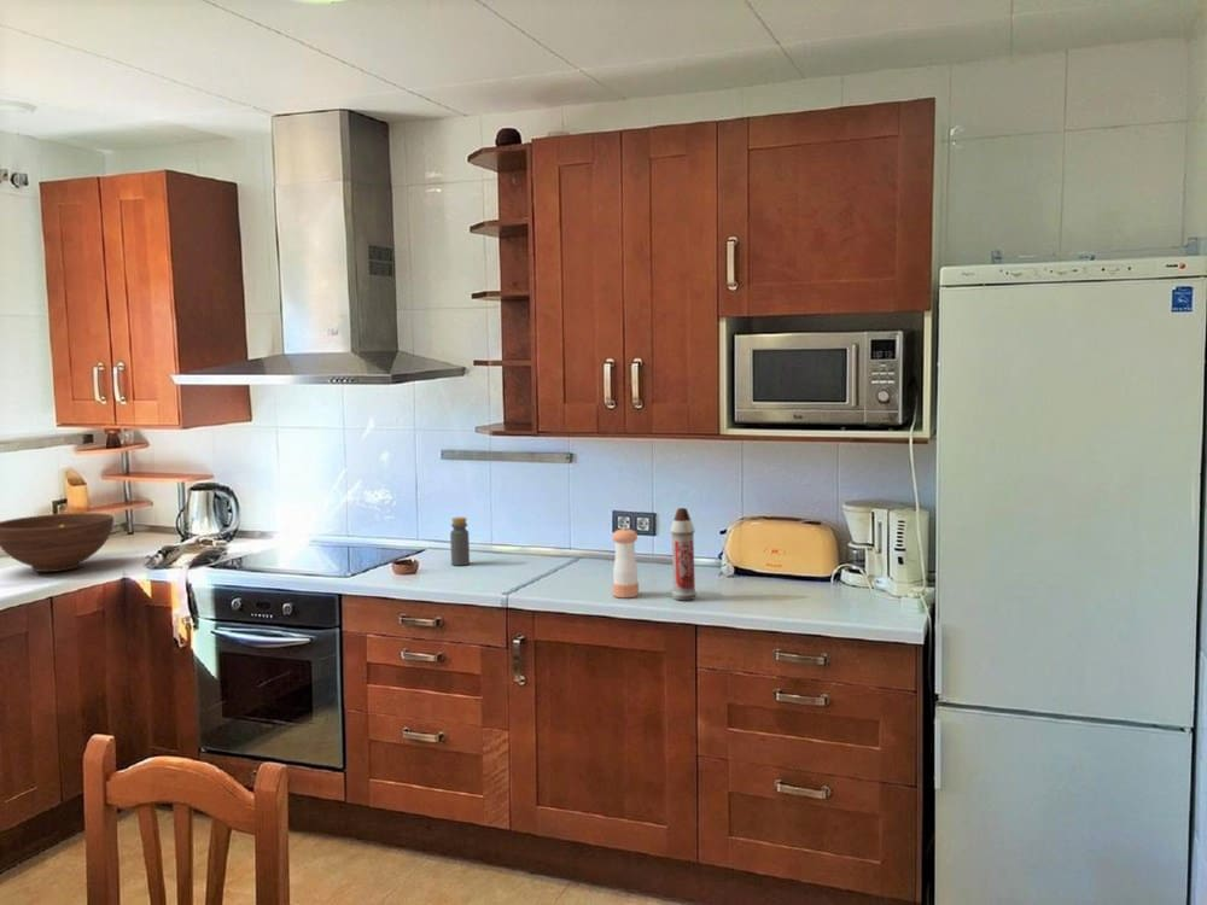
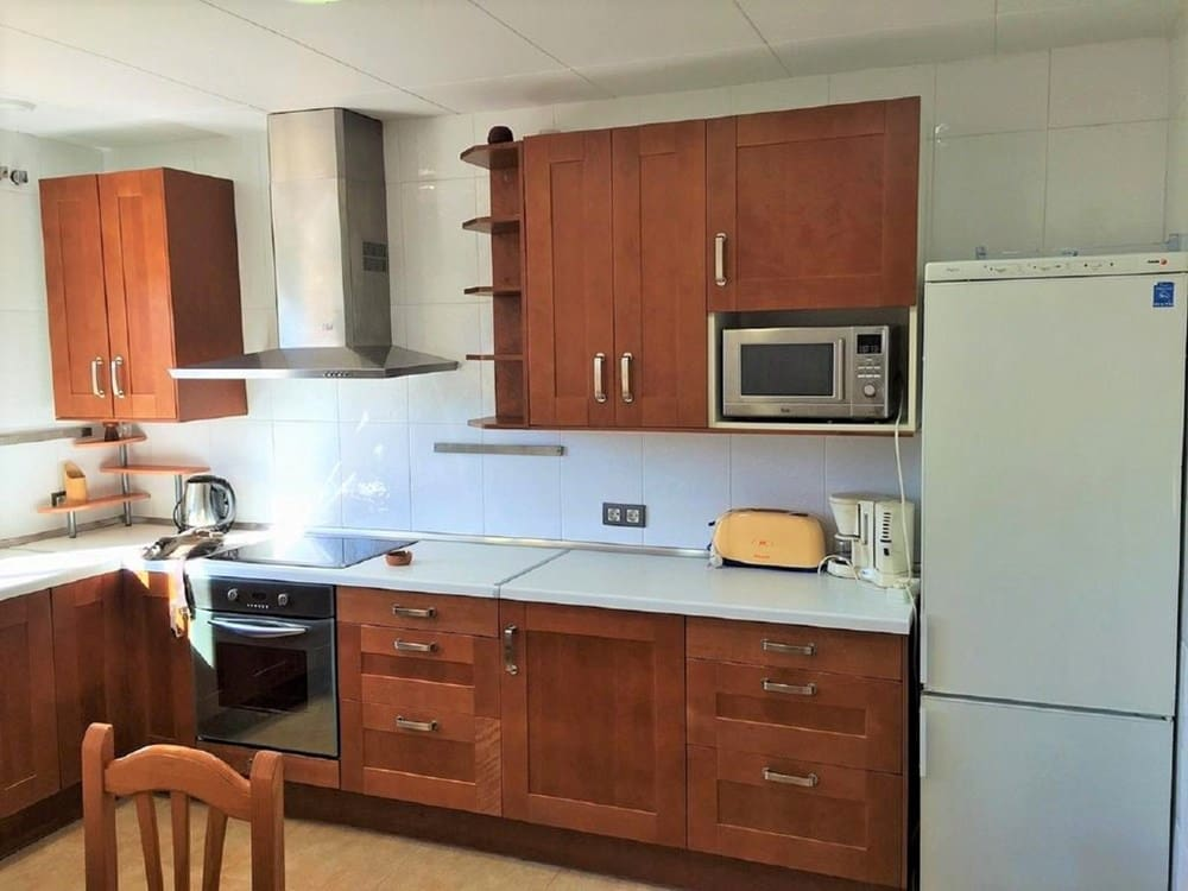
- fruit bowl (56, 544)
- pepper shaker (625, 560)
- spray bottle (683, 553)
- bottle (459, 541)
